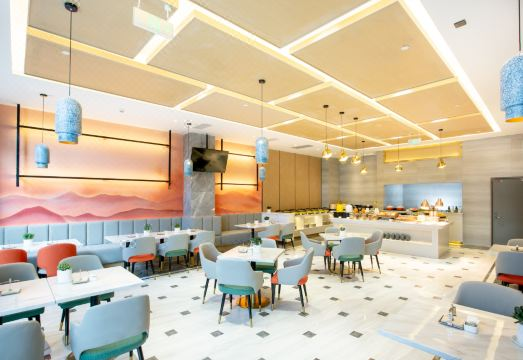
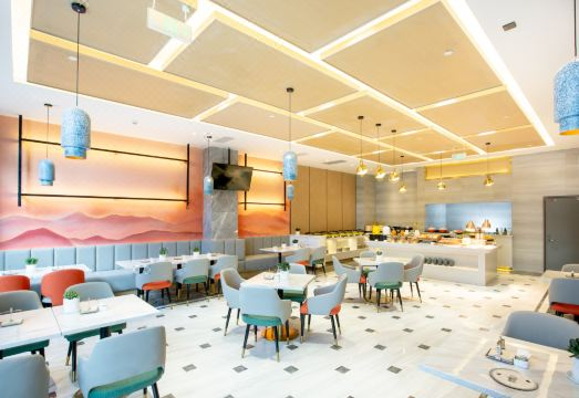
+ plate (513, 377)
